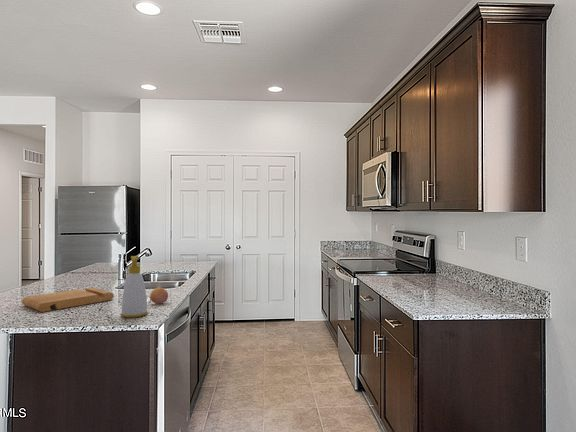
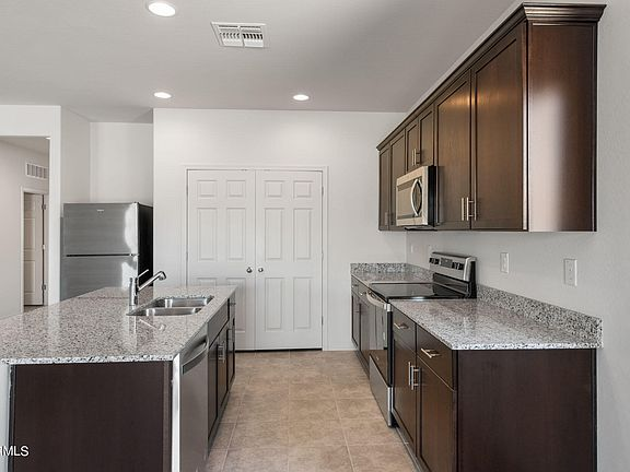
- cutting board (69, 298)
- fruit (159, 295)
- soap bottle (134, 285)
